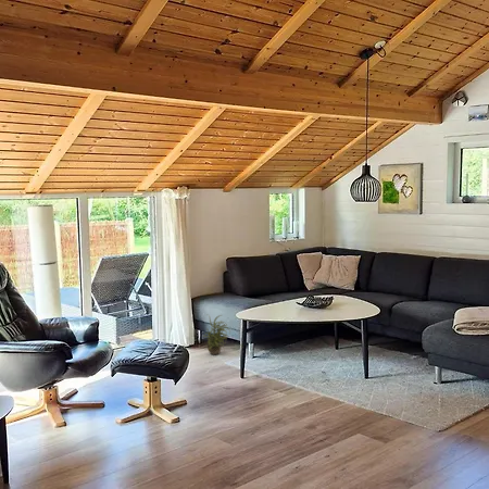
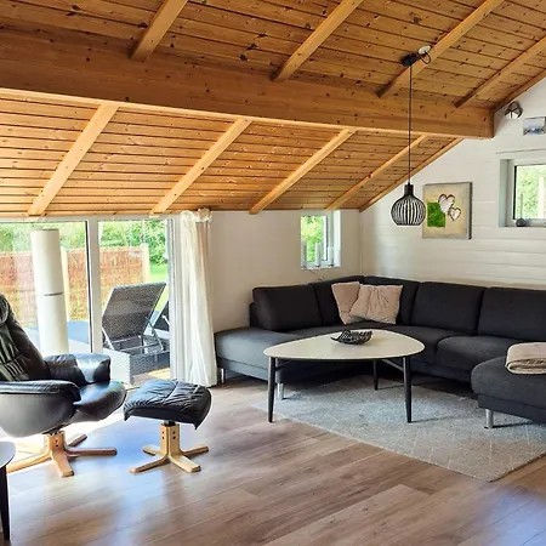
- potted plant (216, 335)
